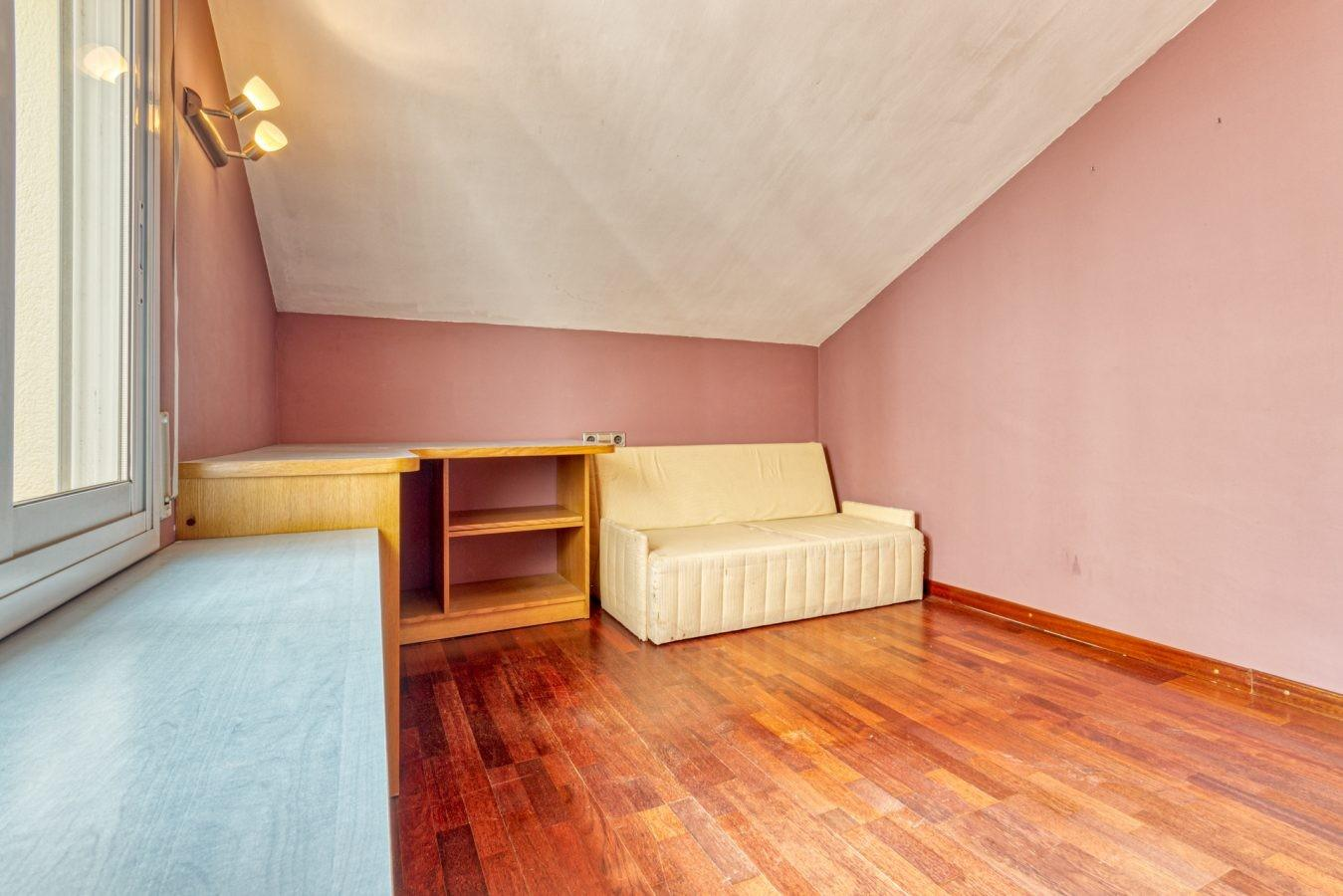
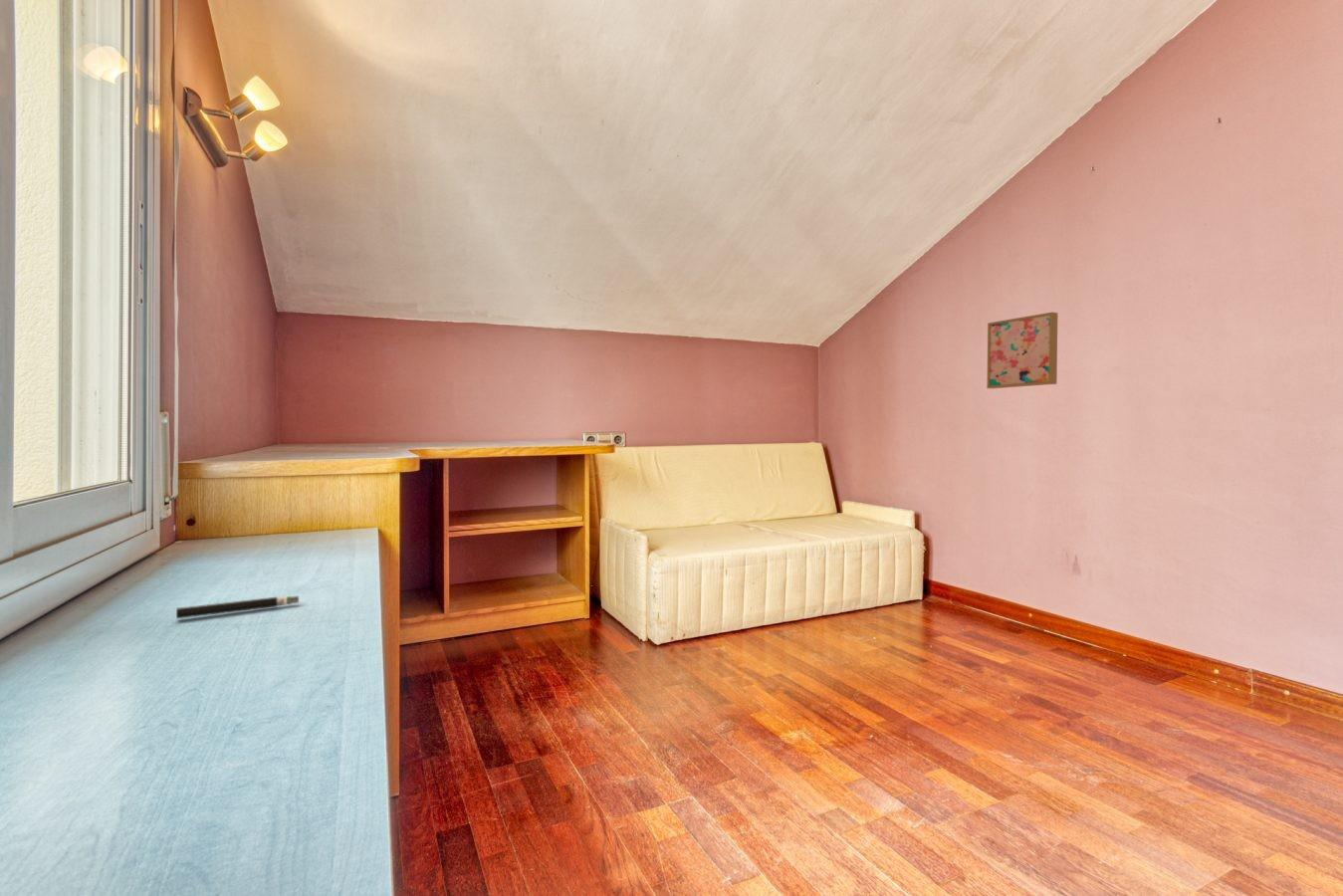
+ wall art (1020, 351)
+ electrical cable (240, 605)
